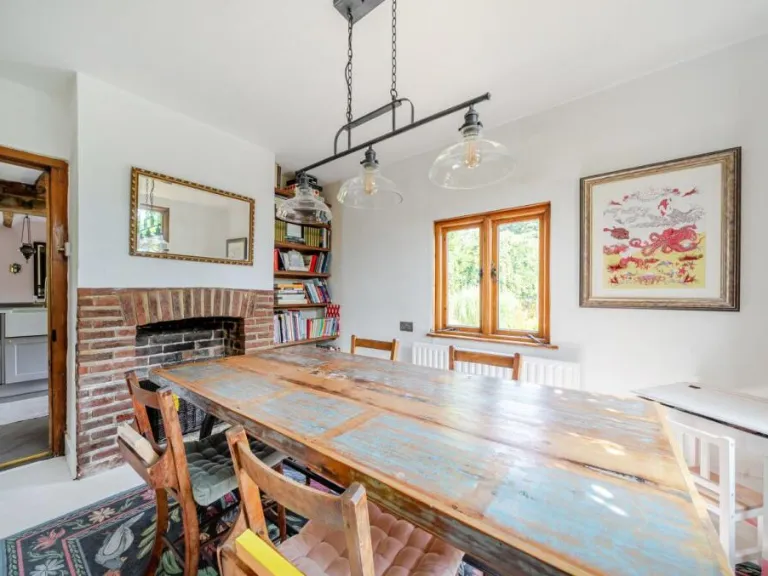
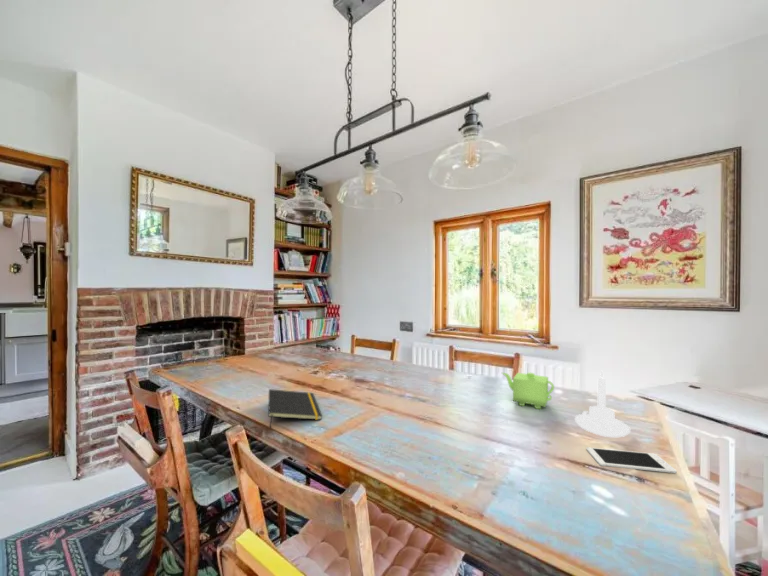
+ notepad (293, 403)
+ candle holder (601, 399)
+ cell phone (628, 459)
+ teapot (526, 387)
